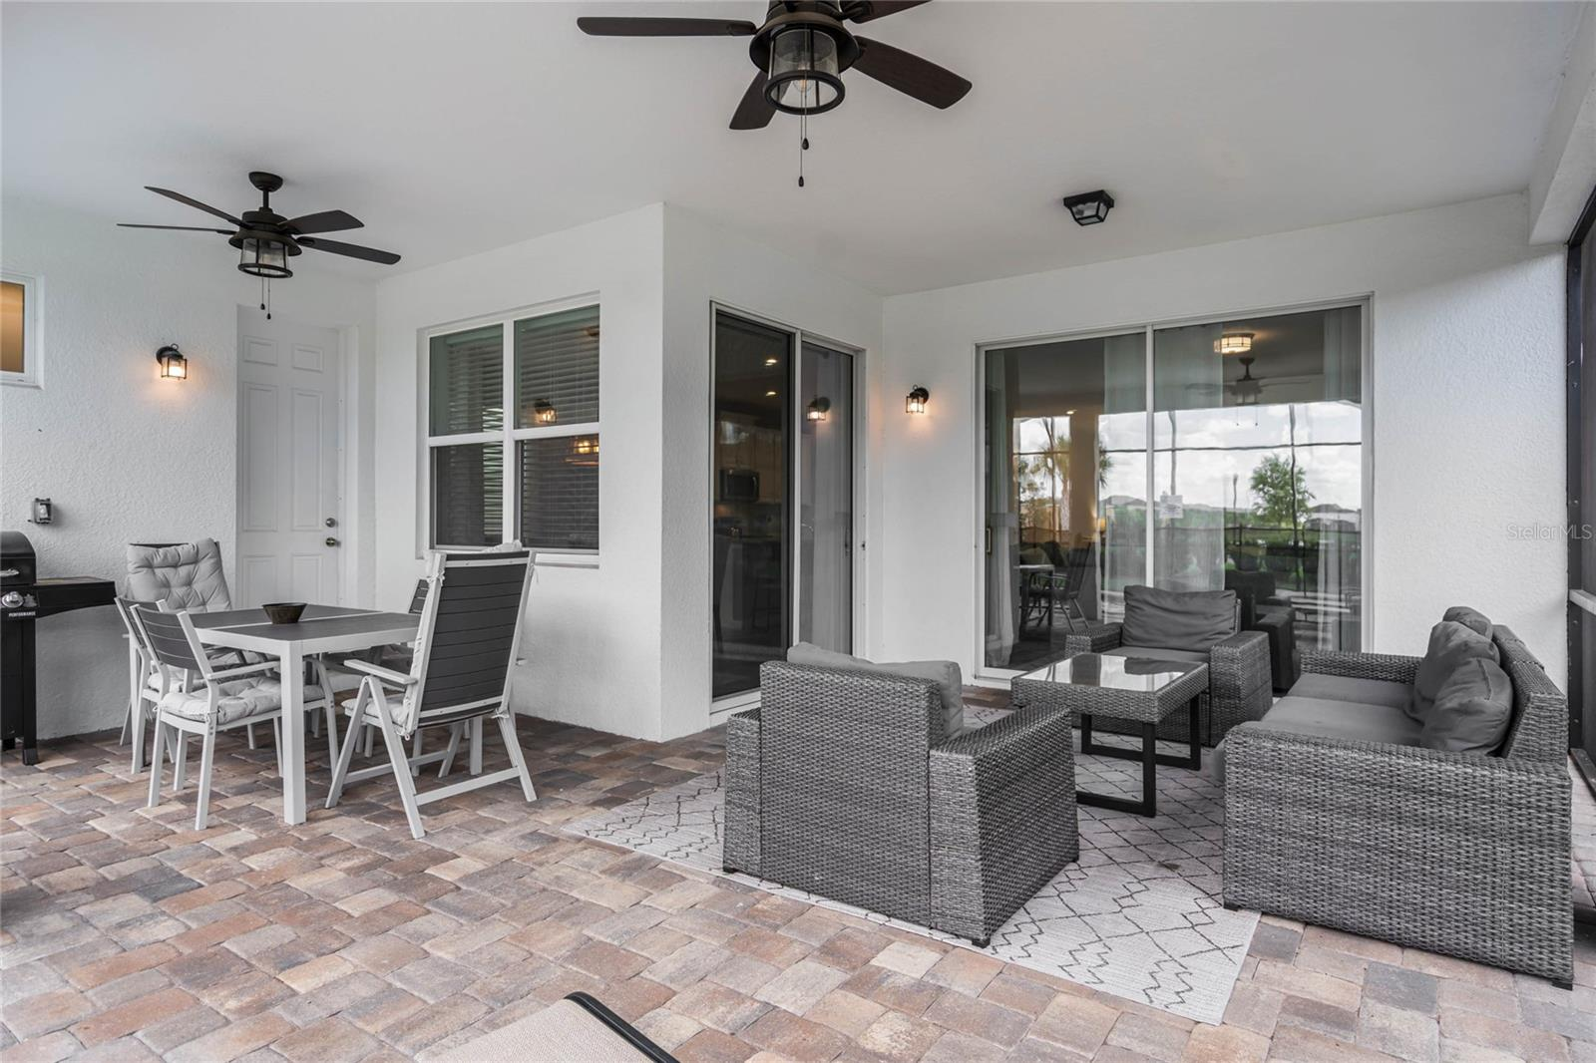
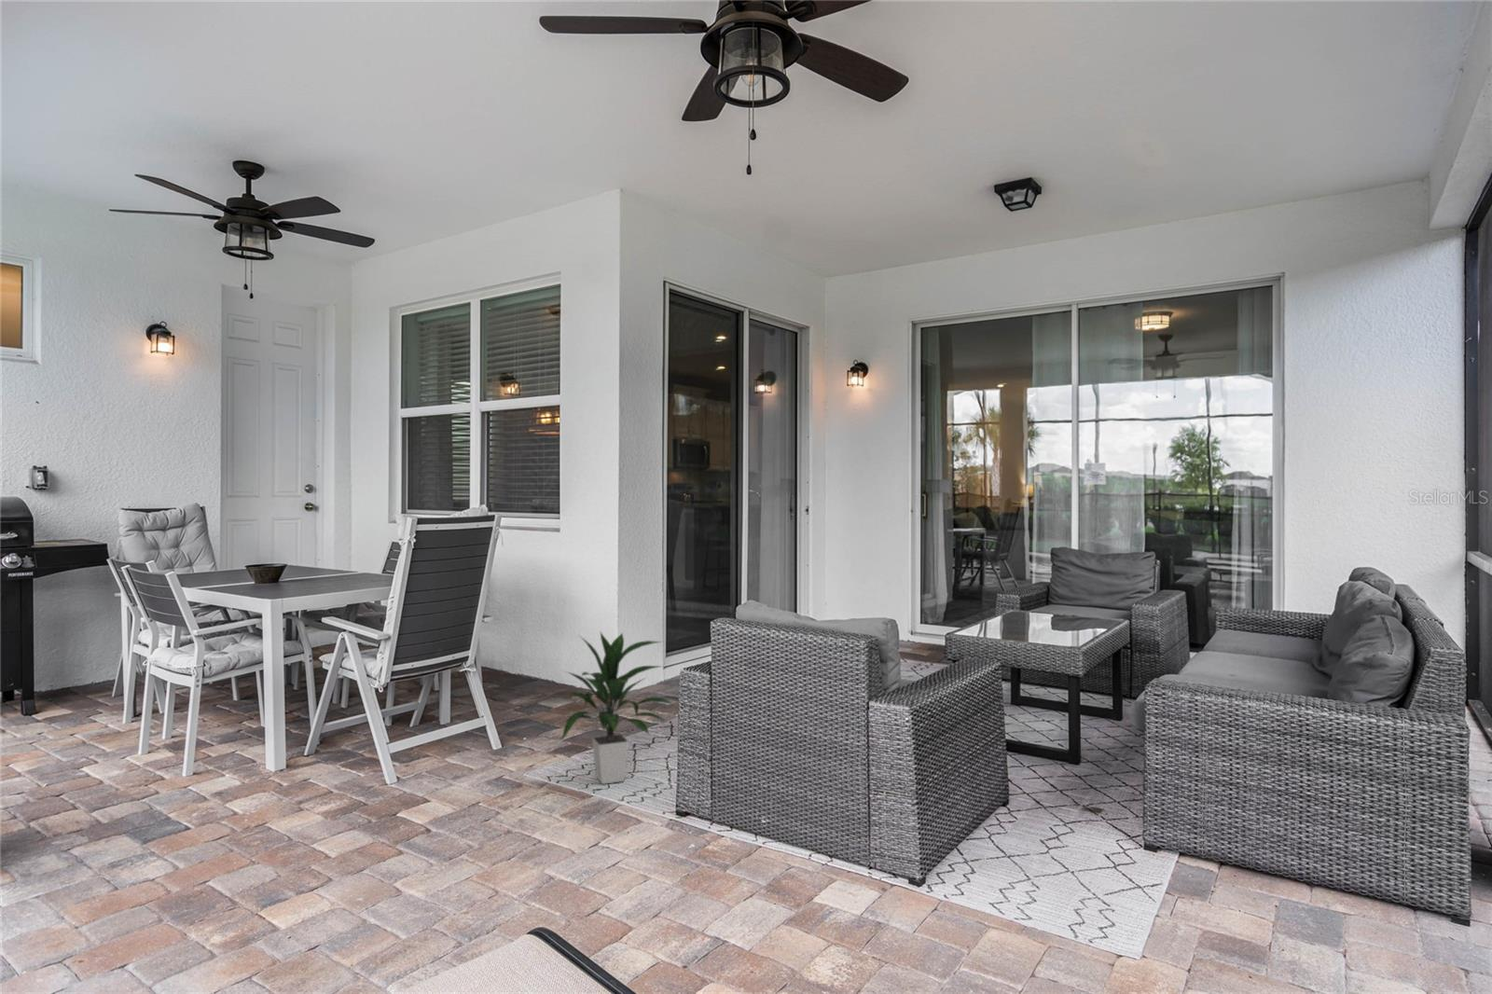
+ indoor plant (611, 702)
